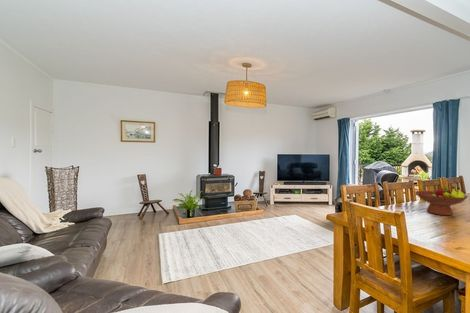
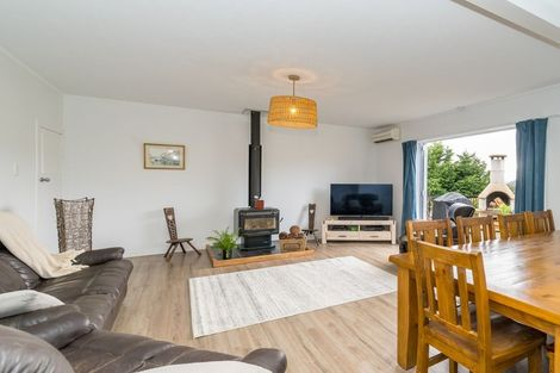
- fruit bowl (439, 199)
